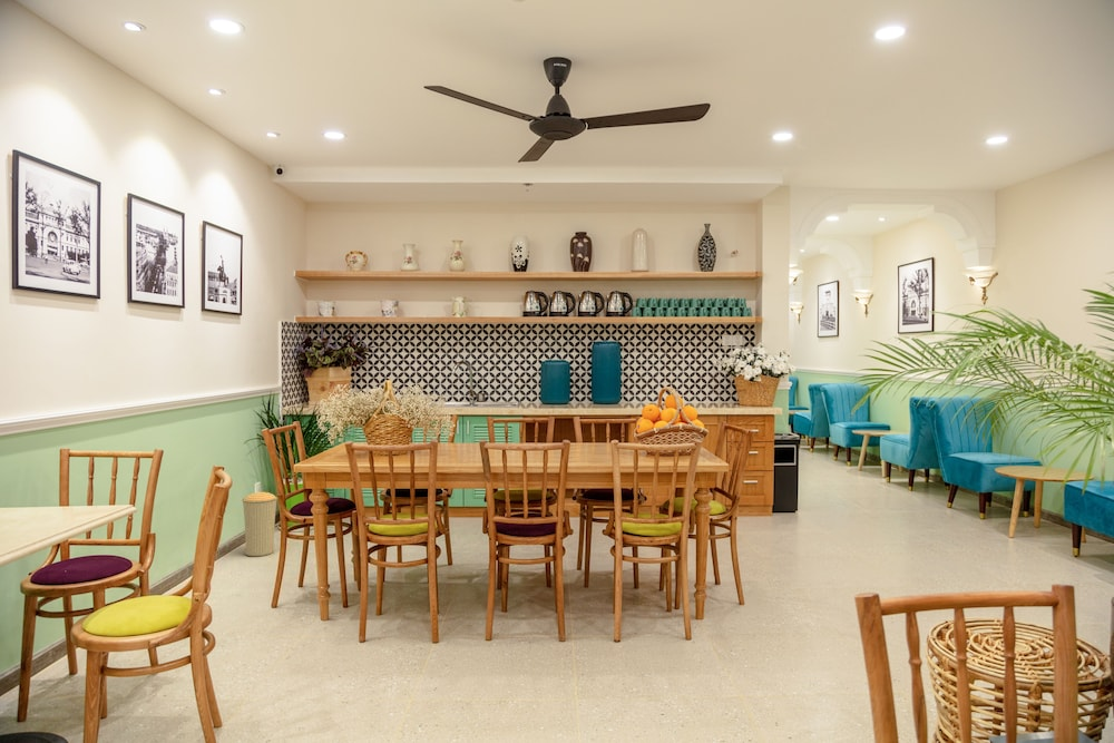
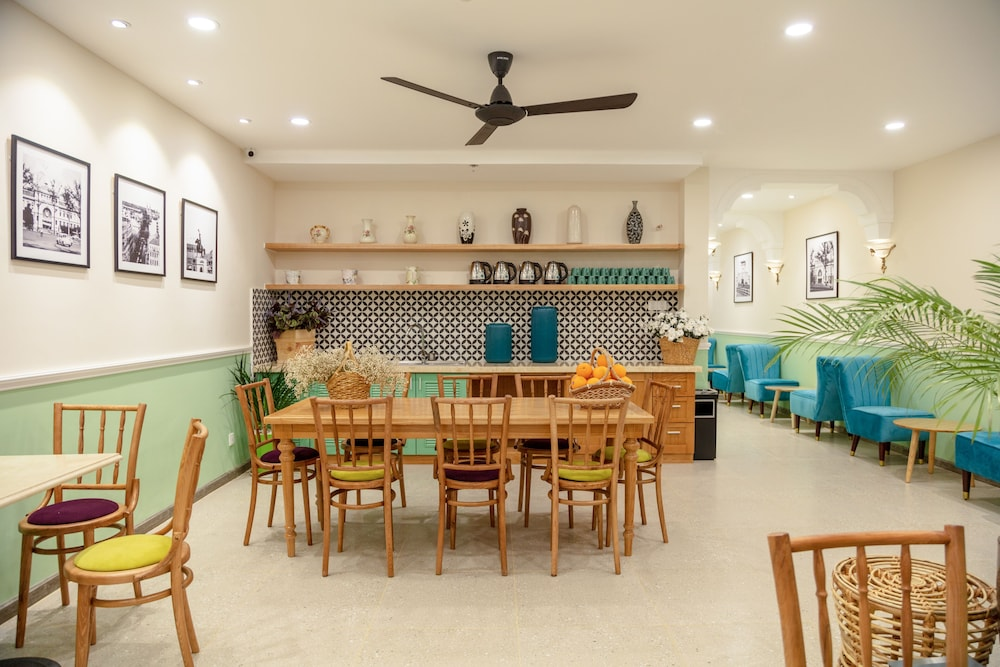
- trash can (260, 522)
